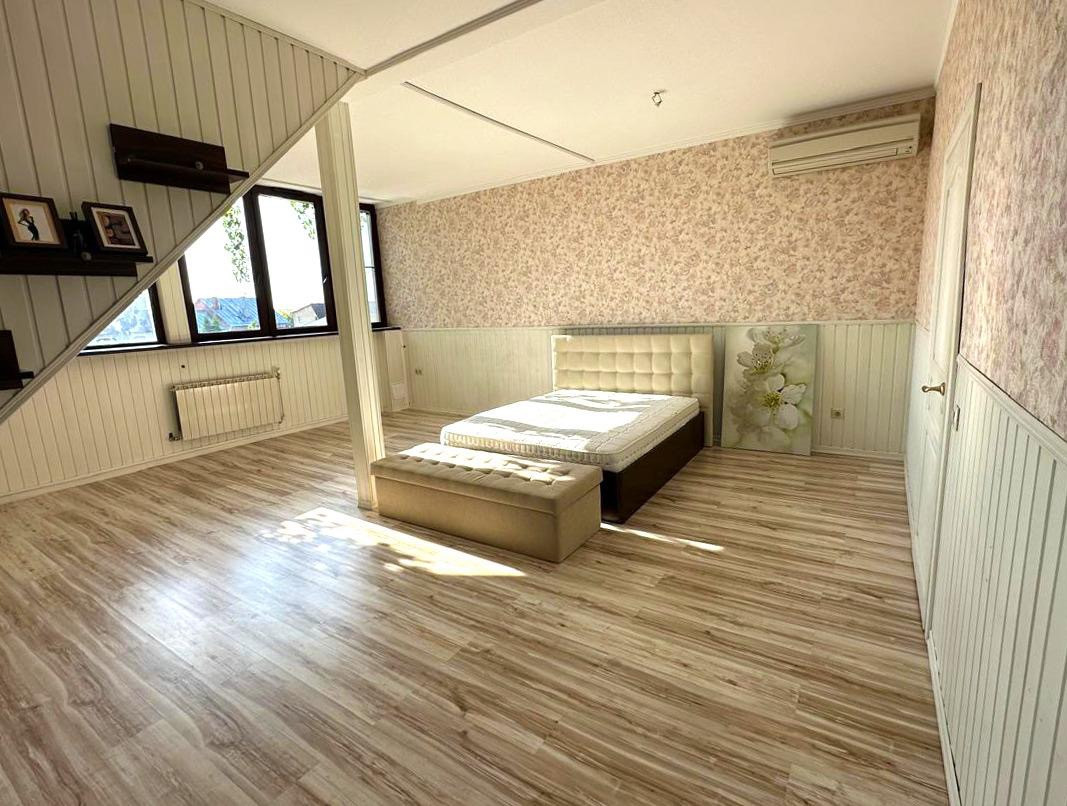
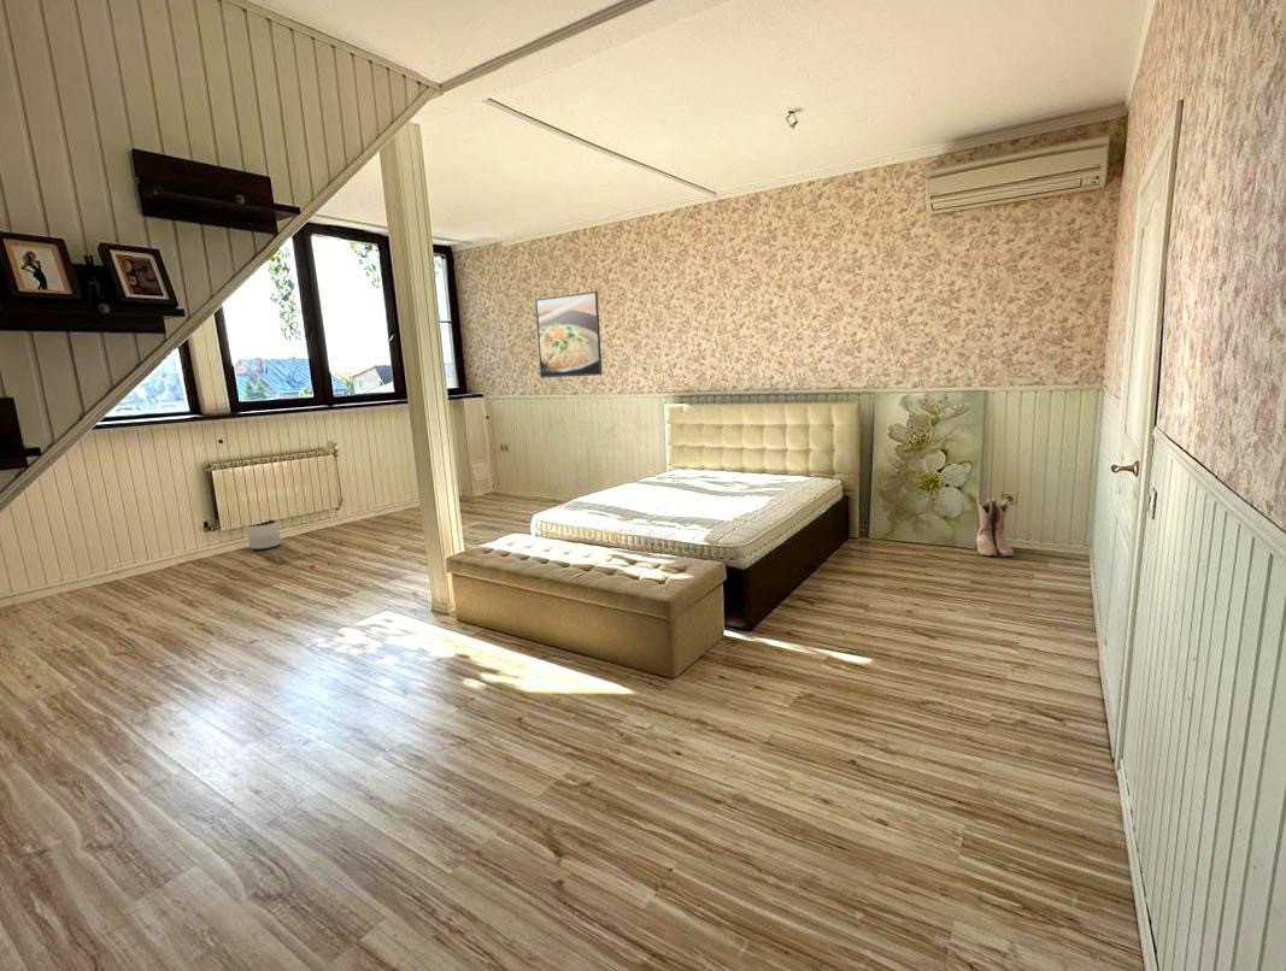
+ planter (264, 534)
+ boots (994, 525)
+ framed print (568, 336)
